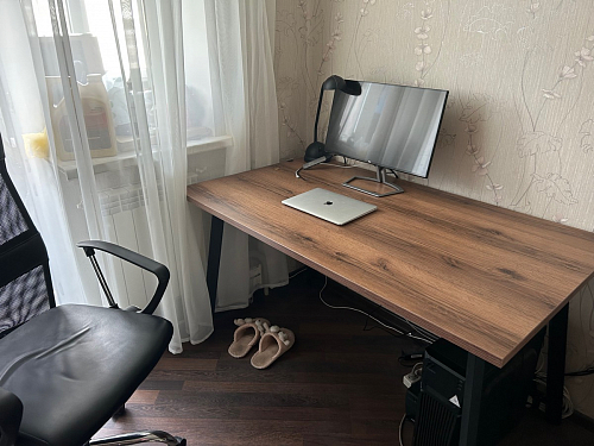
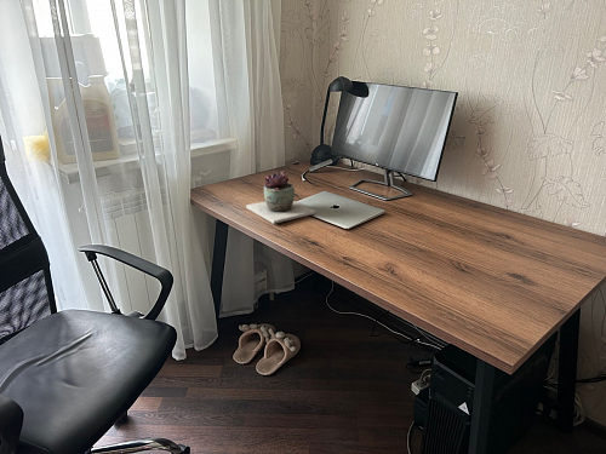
+ succulent plant (279, 191)
